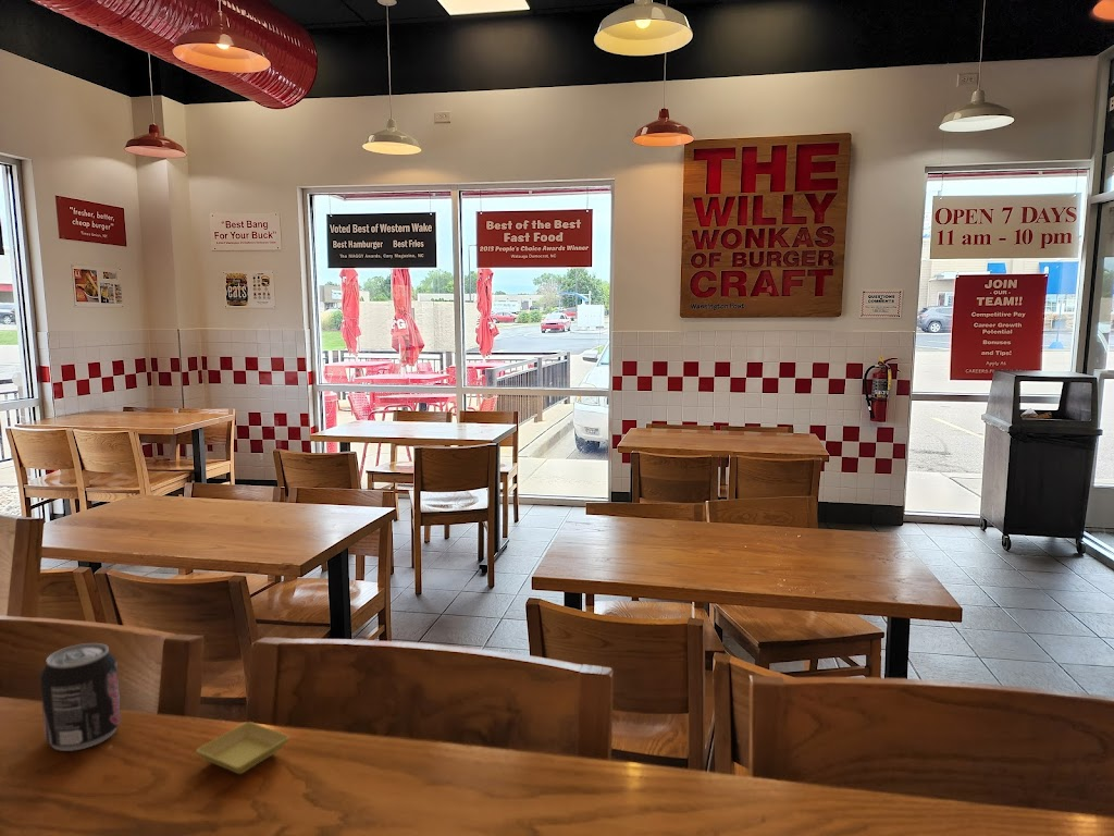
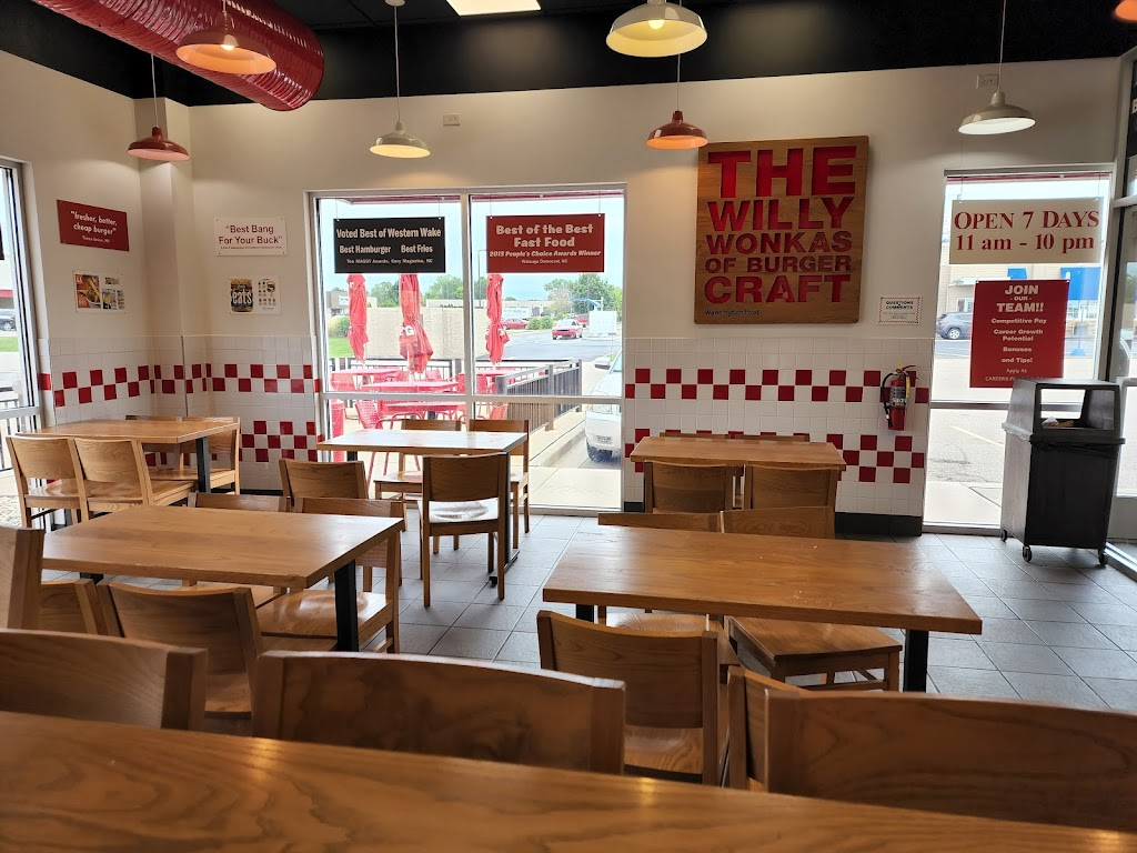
- saucer (244, 750)
- beverage can (81, 694)
